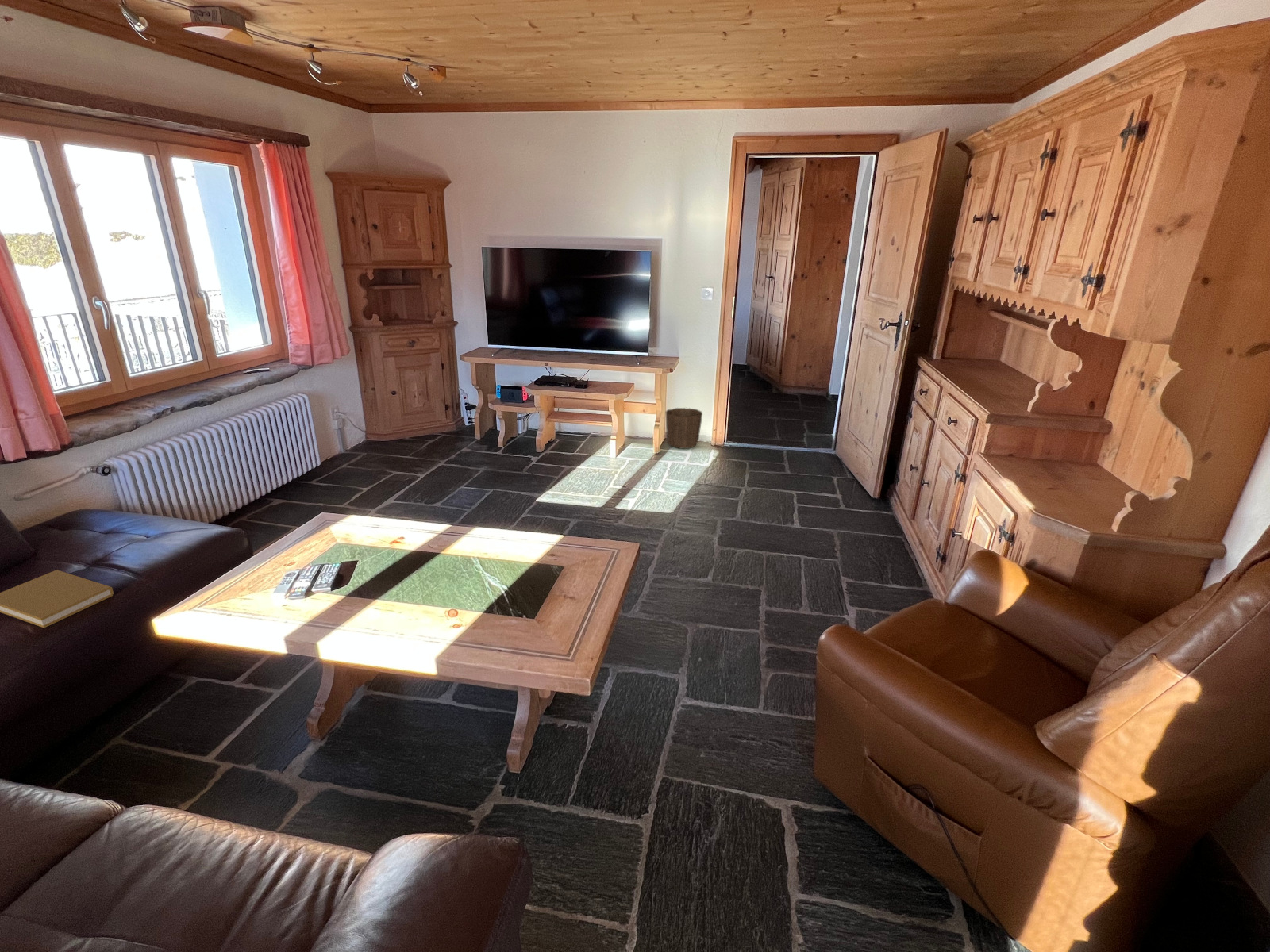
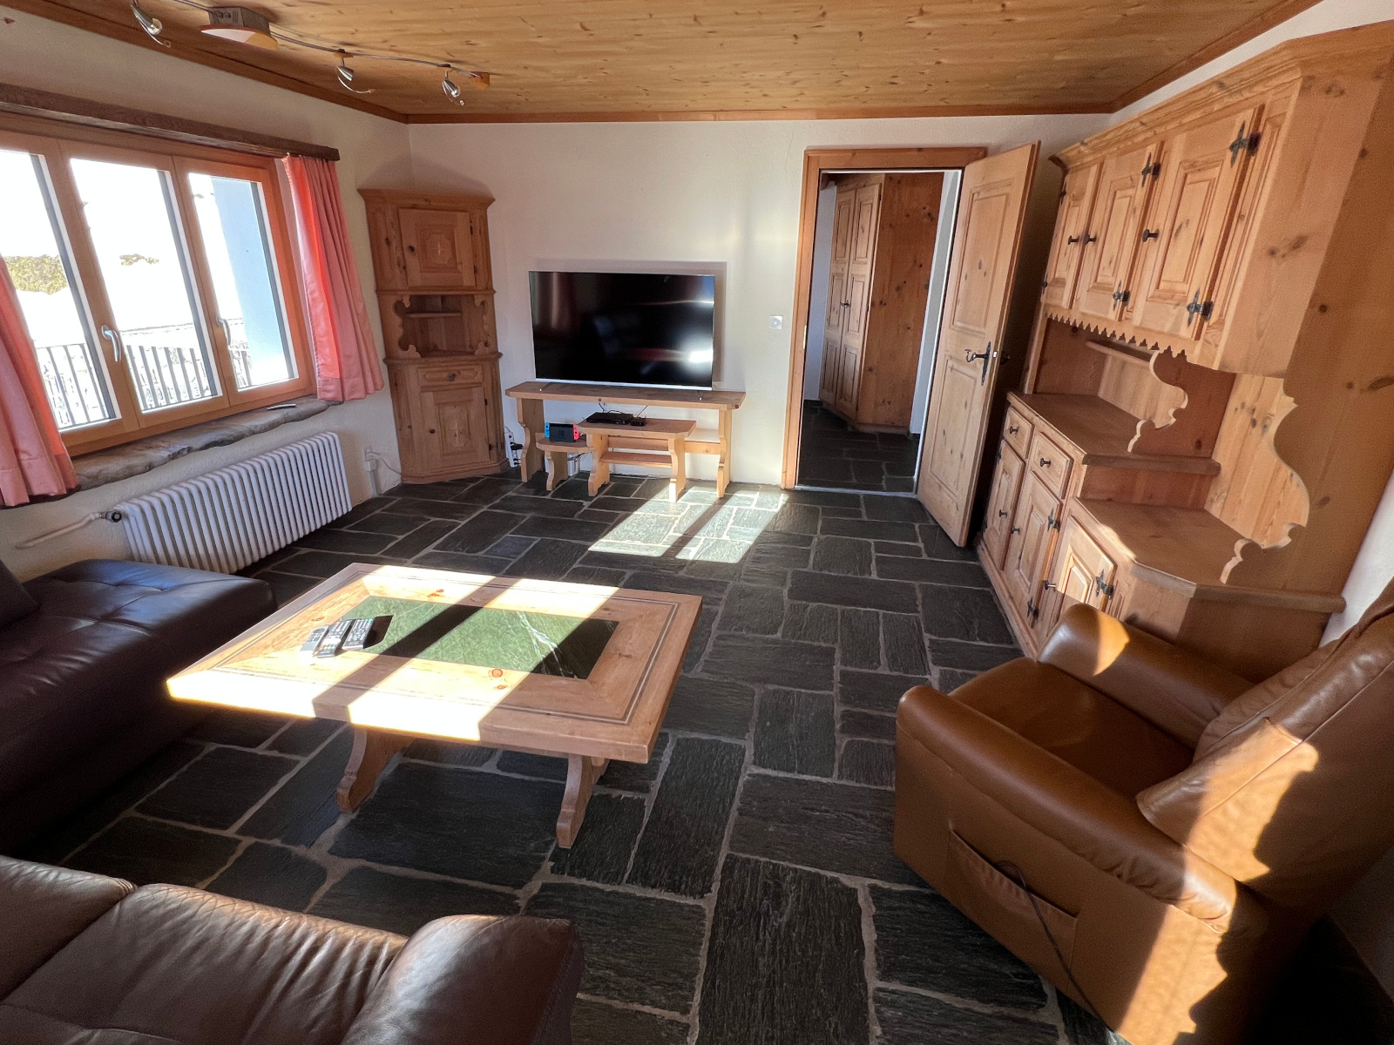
- waste basket (683, 428)
- book (51, 597)
